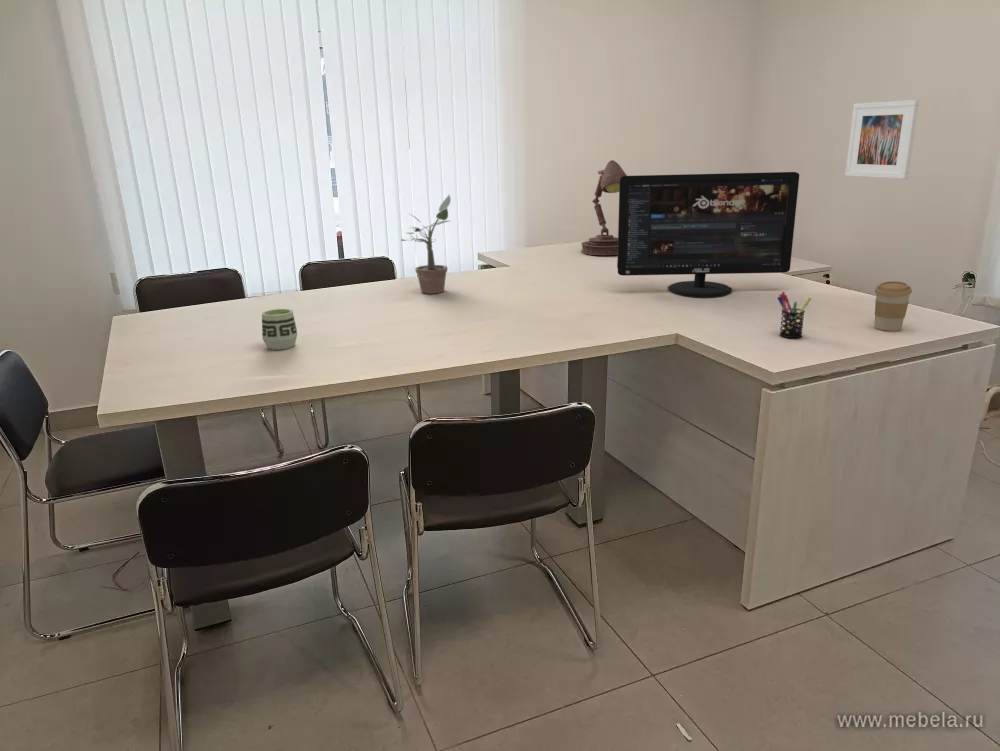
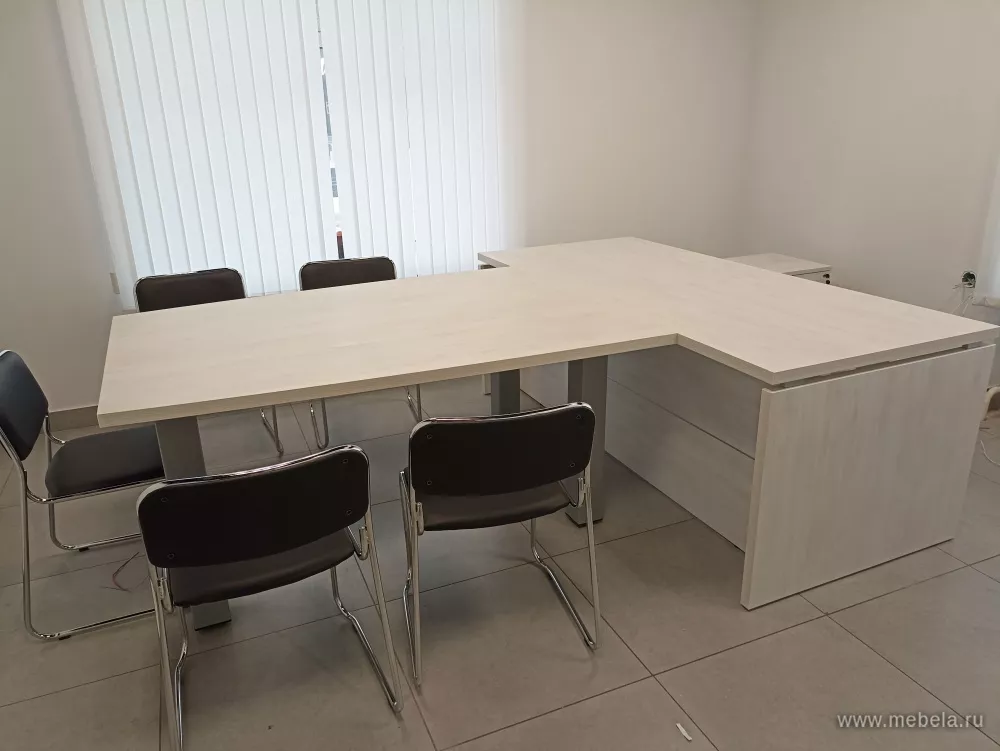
- coffee cup (891, 305)
- potted plant (427, 244)
- pen holder (791, 314)
- cup (279, 329)
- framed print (879, 140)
- desk lamp (601, 208)
- computer monitor (703, 232)
